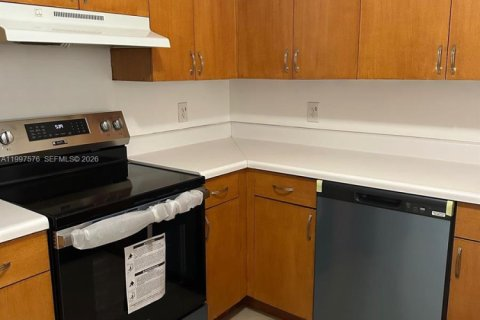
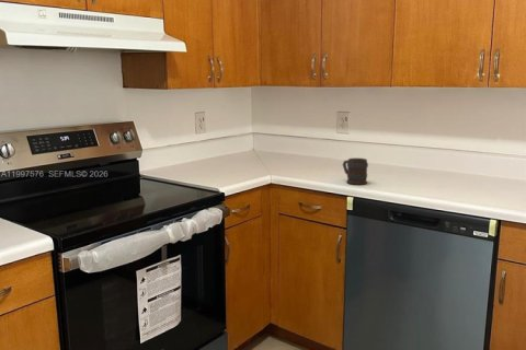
+ mug (355, 170)
